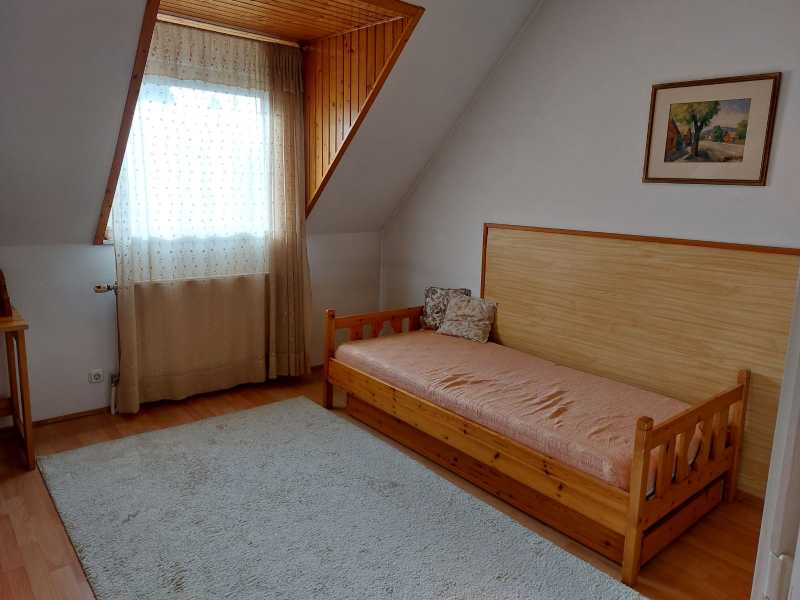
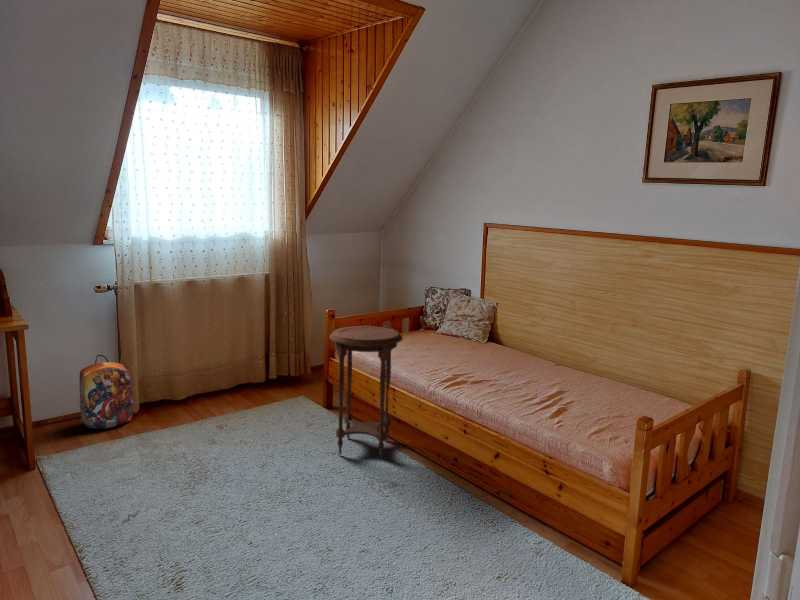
+ side table (350, 391)
+ backpack (105, 391)
